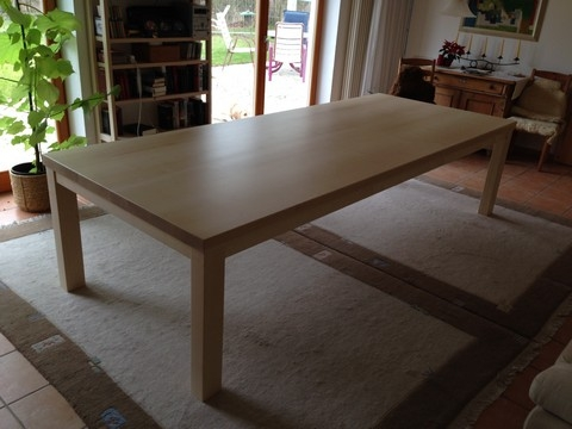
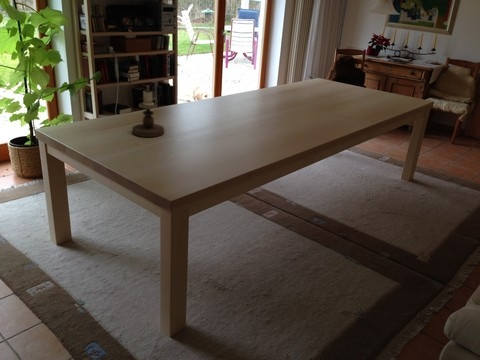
+ candlestick (148, 112)
